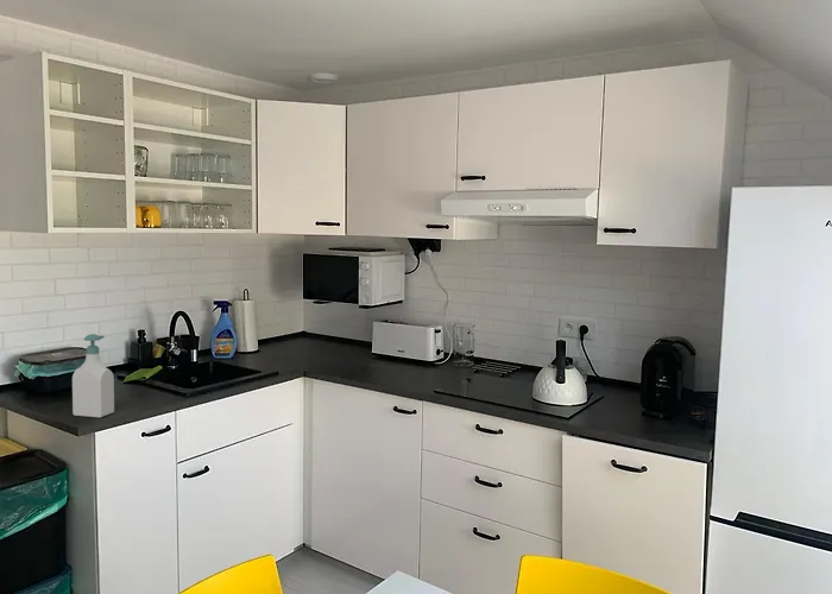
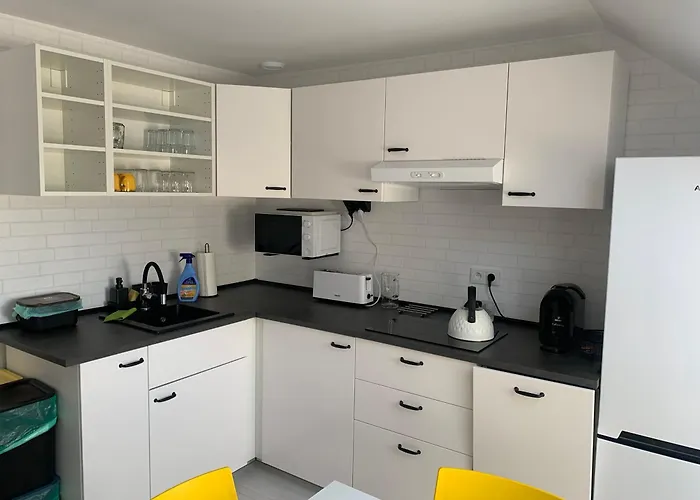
- soap bottle (94, 373)
